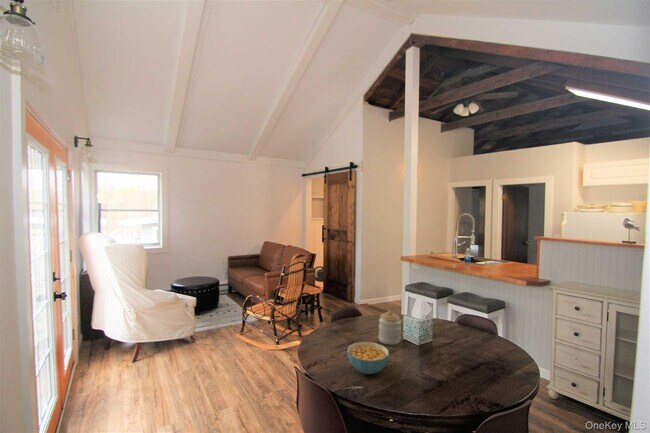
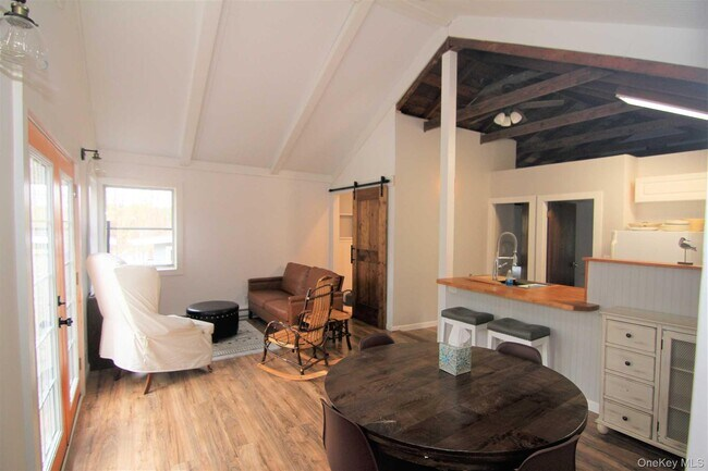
- cereal bowl (367, 360)
- jar (389, 325)
